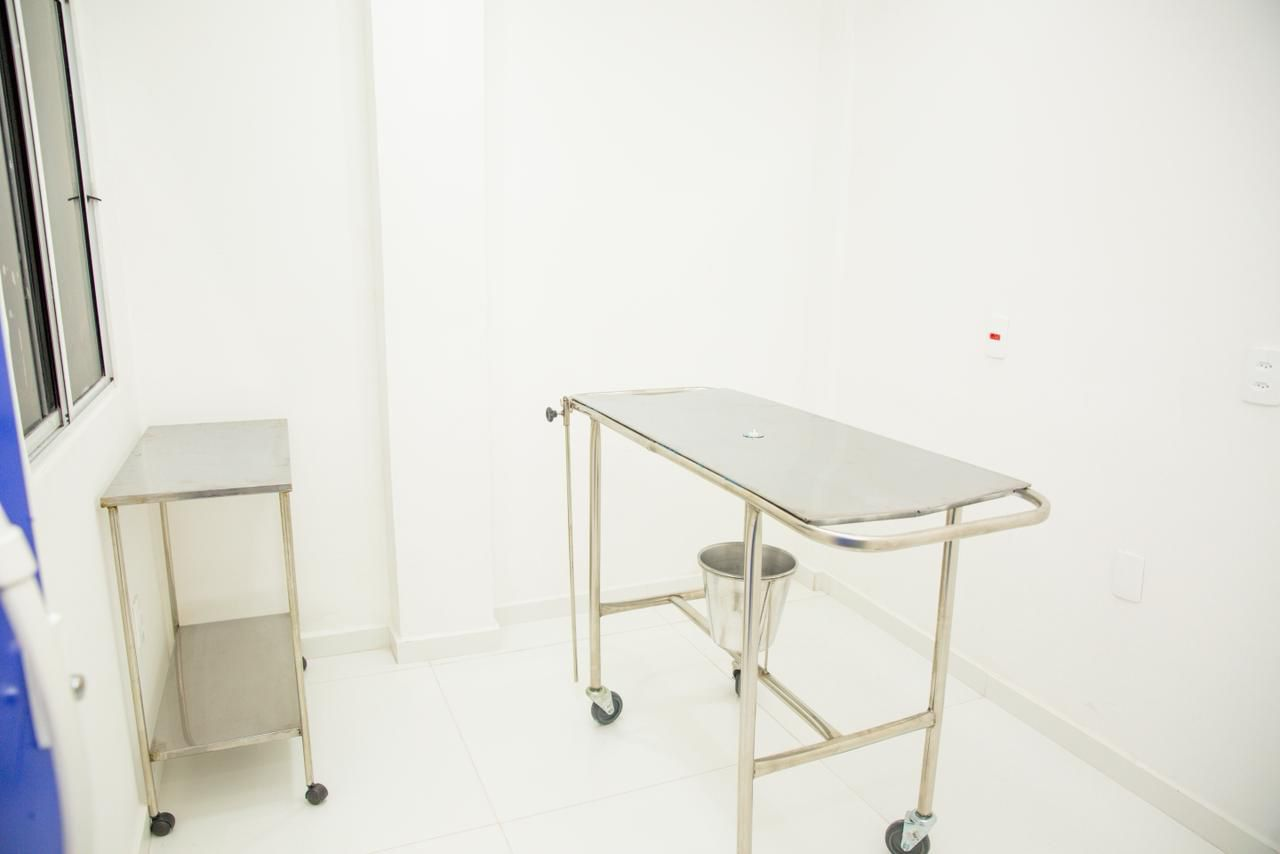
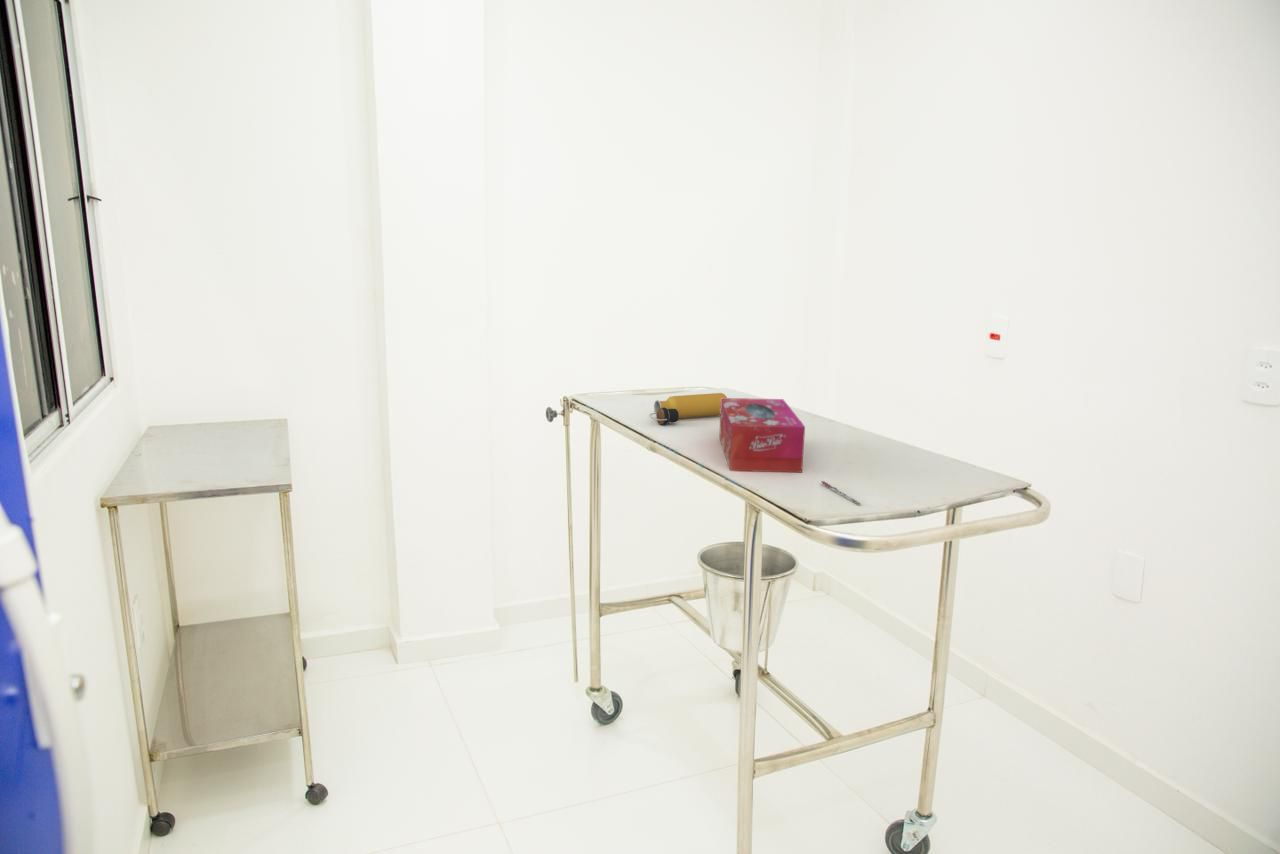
+ water bottle (687, 408)
+ pen (840, 492)
+ tissue box (758, 432)
